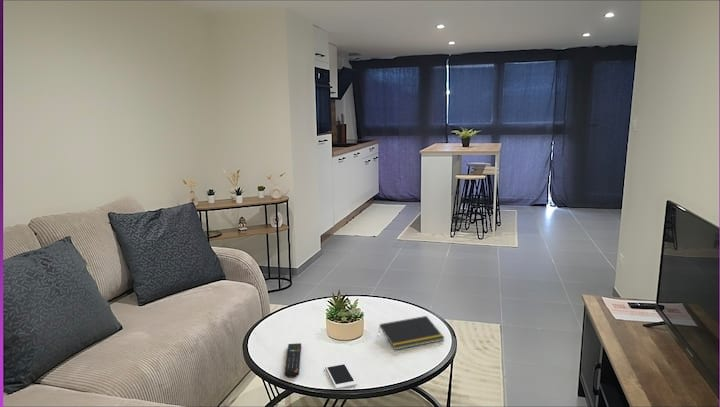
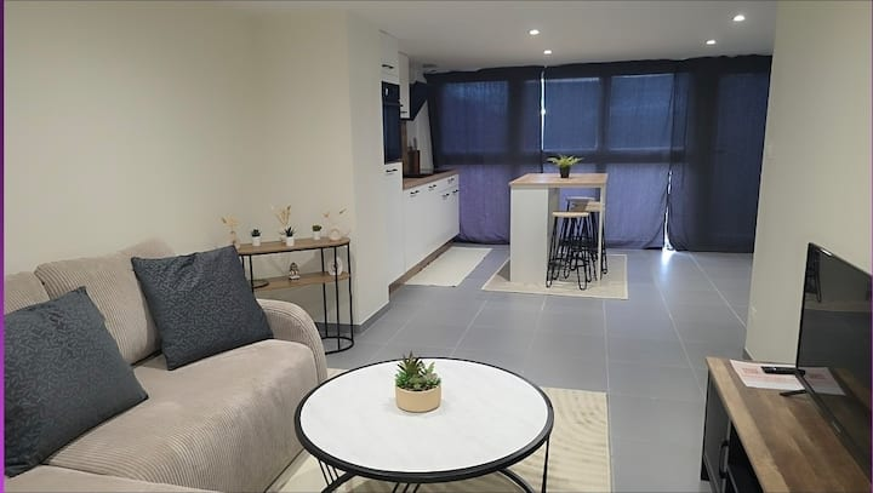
- notepad (411, 332)
- remote control (293, 359)
- cell phone (340, 375)
